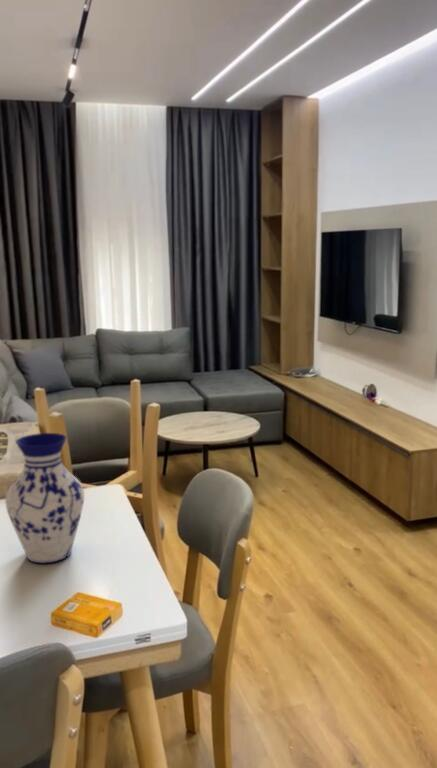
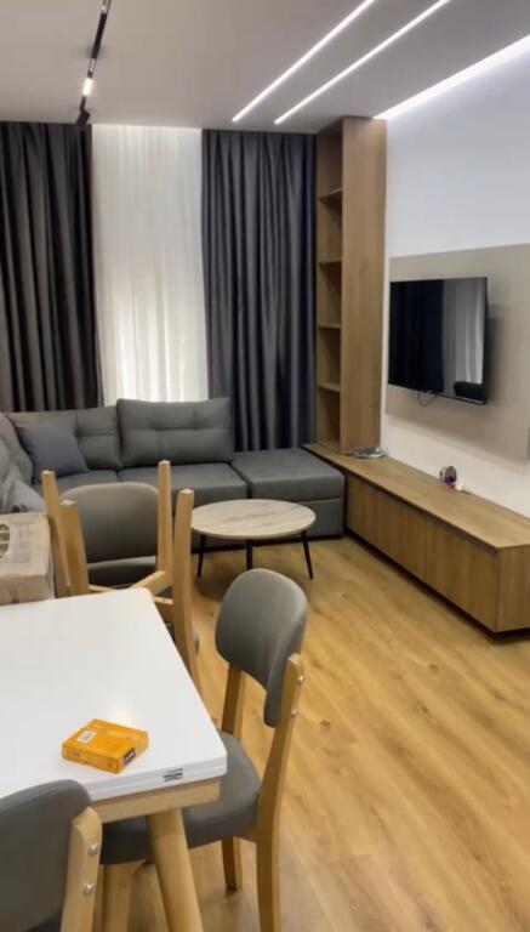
- vase (45, 497)
